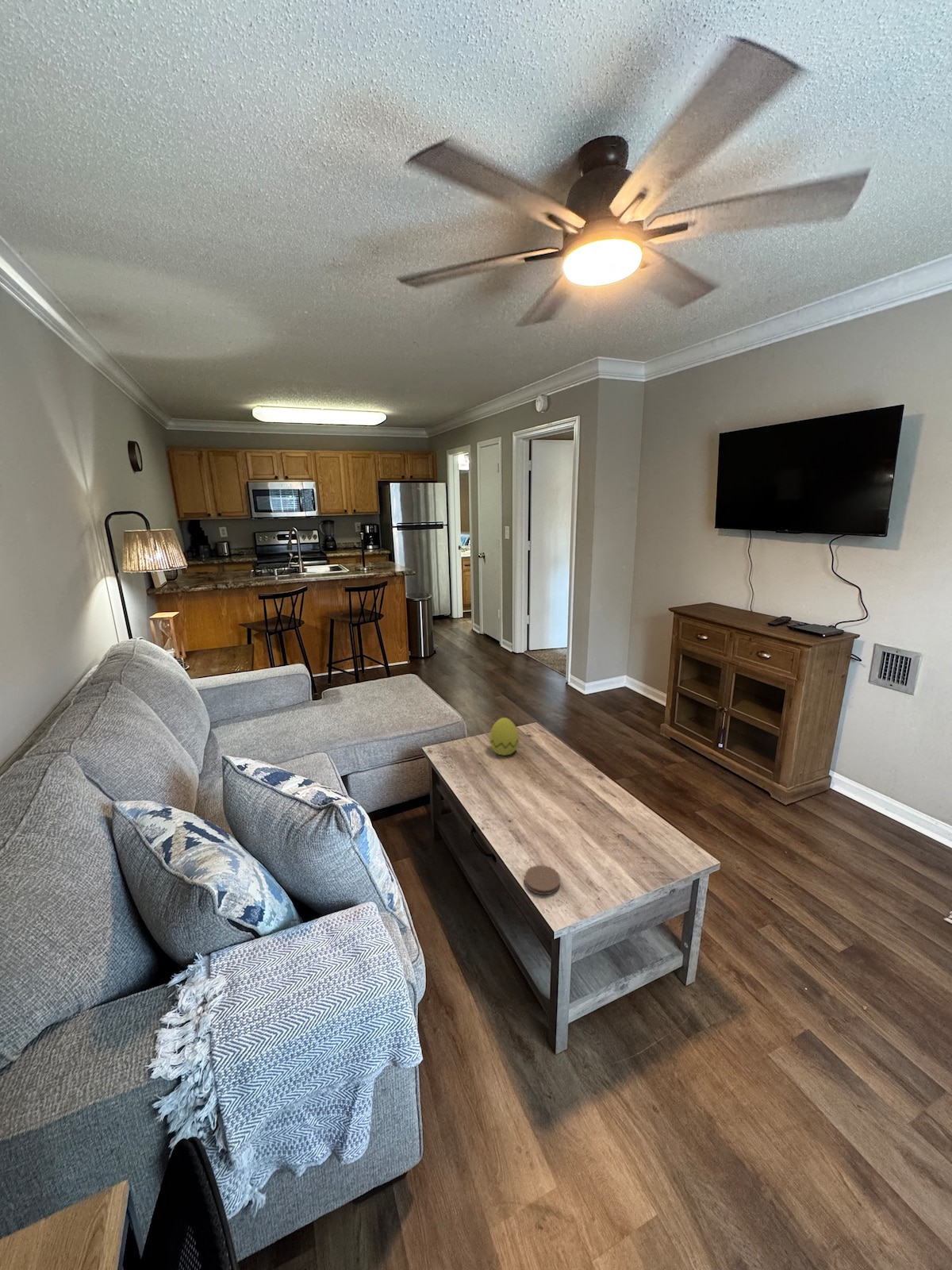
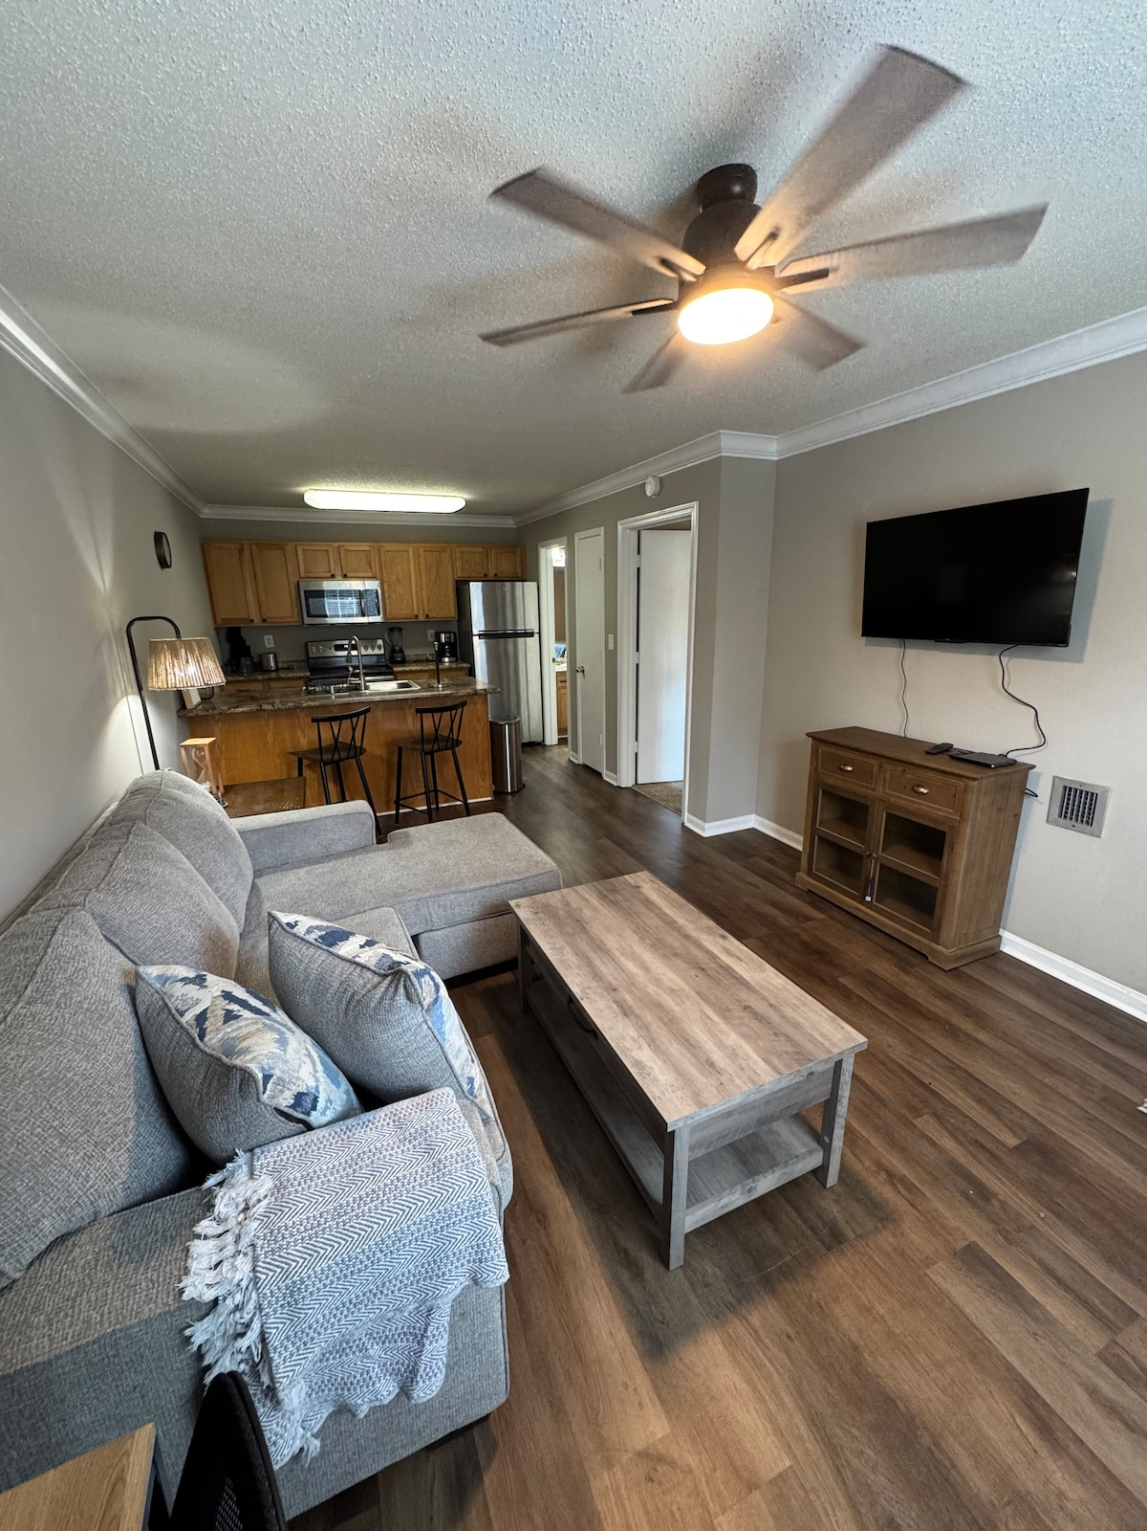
- decorative egg (504, 734)
- coaster (542, 879)
